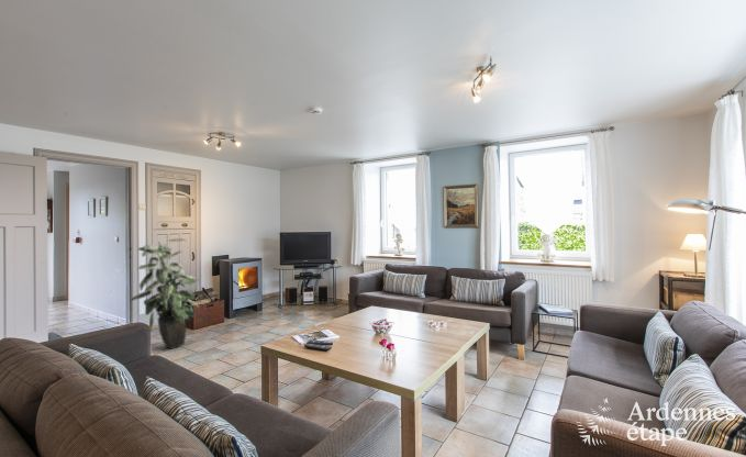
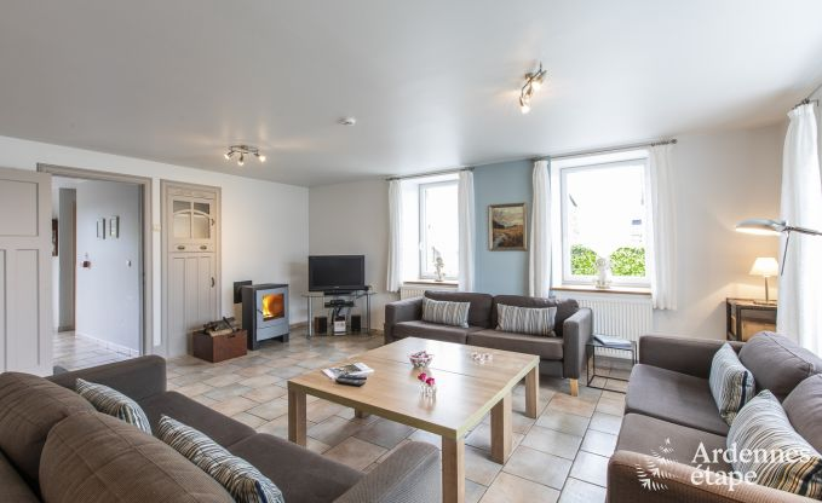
- indoor plant (169, 293)
